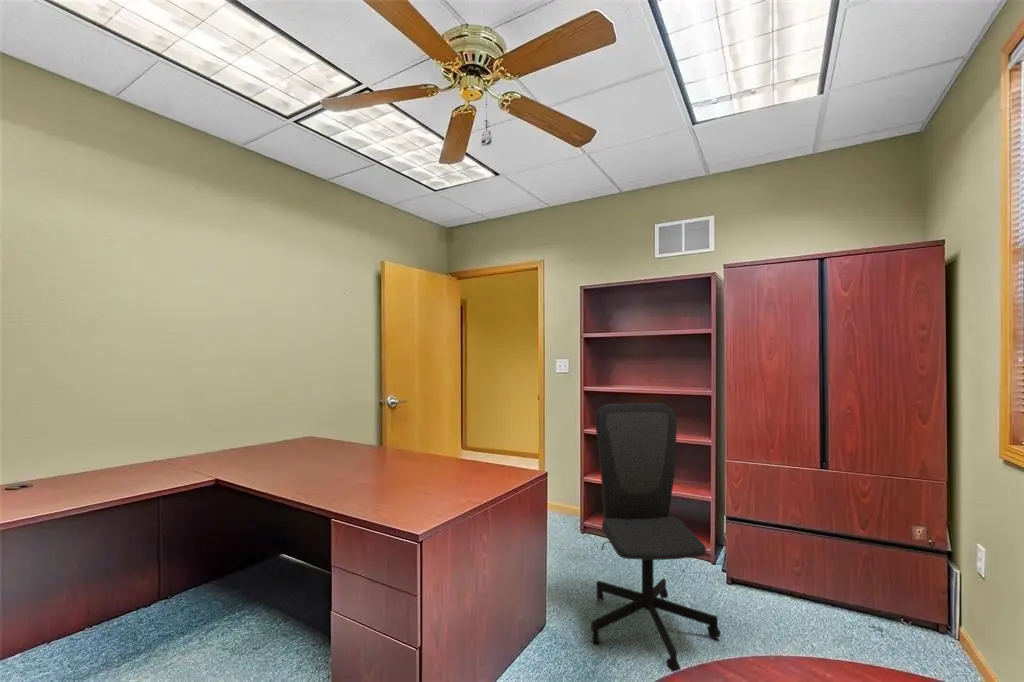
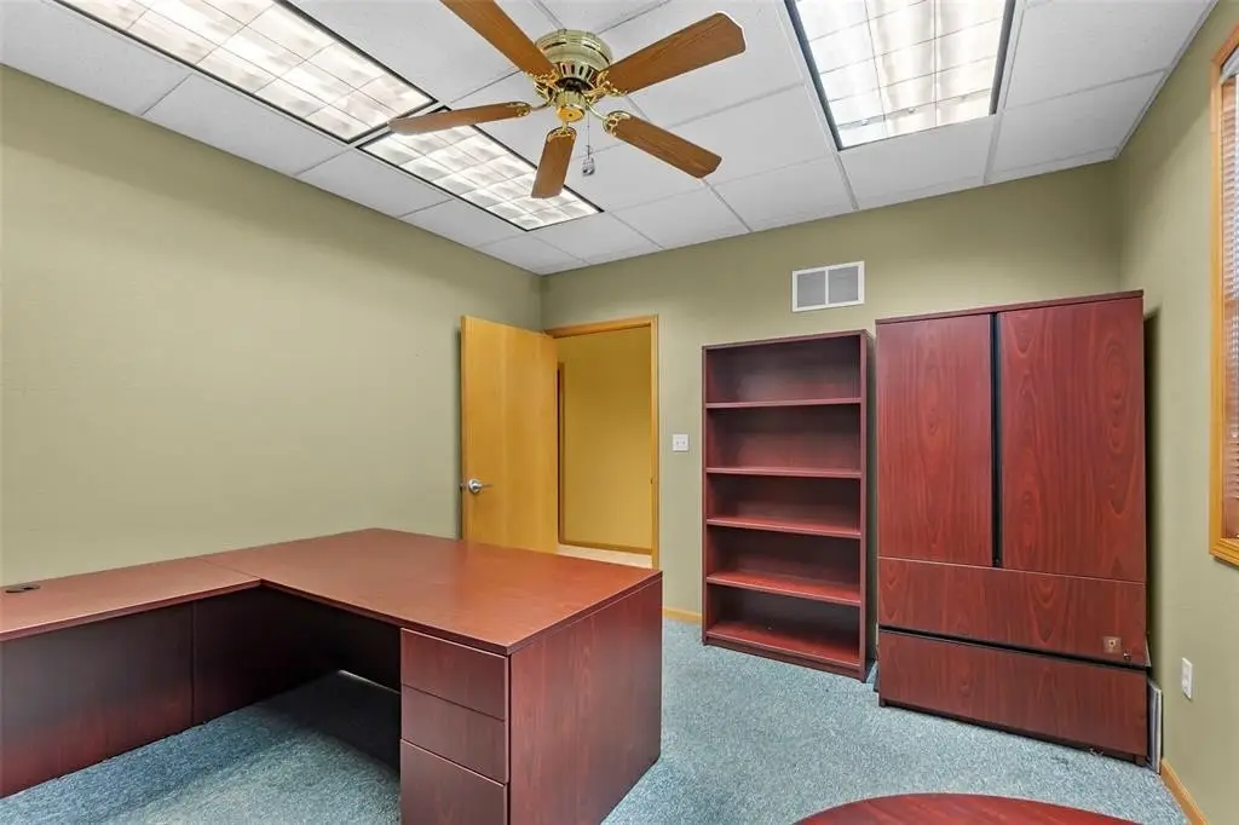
- office chair (650, 520)
